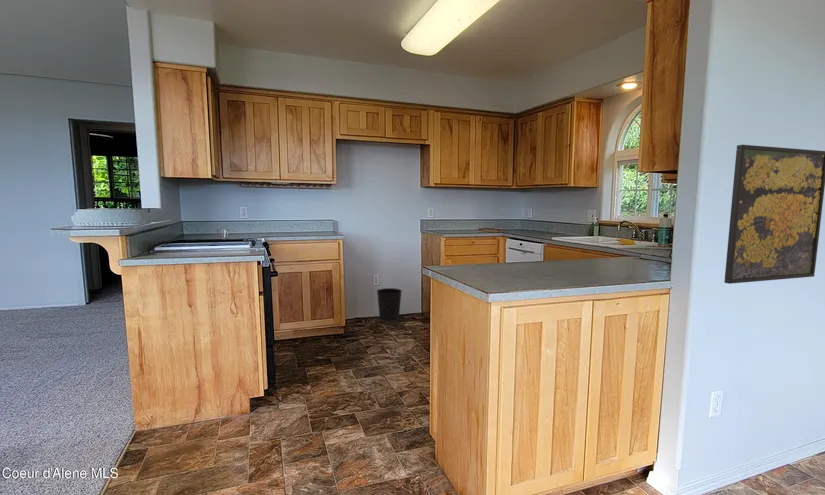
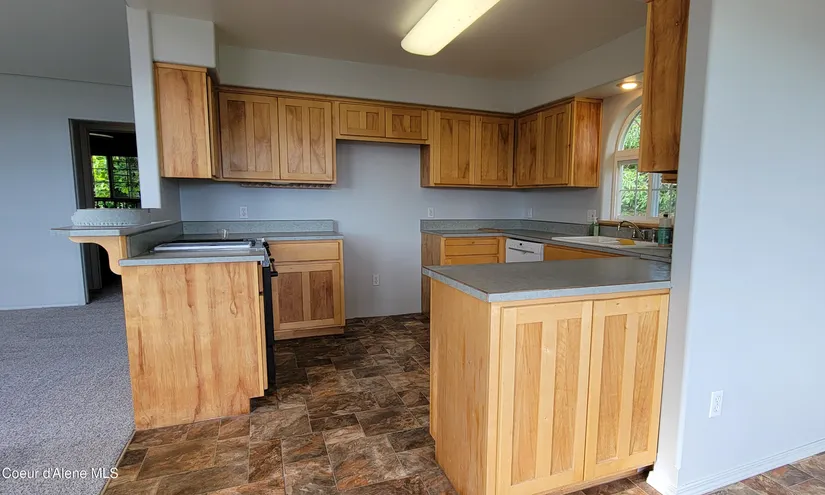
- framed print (778, 215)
- wastebasket (389, 305)
